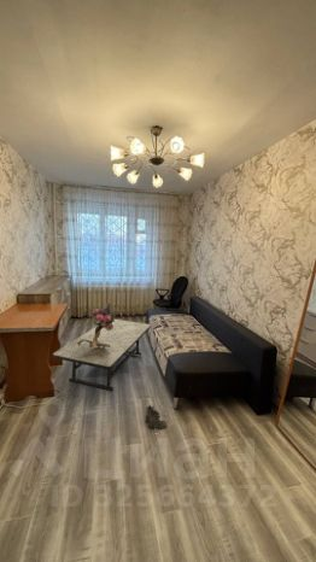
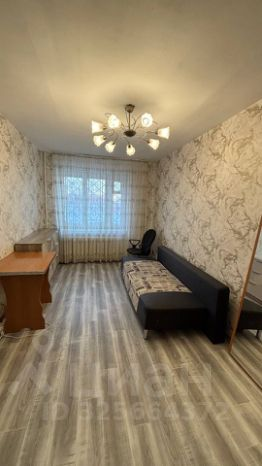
- boots (154, 415)
- bouquet (98, 328)
- coffee table (109, 351)
